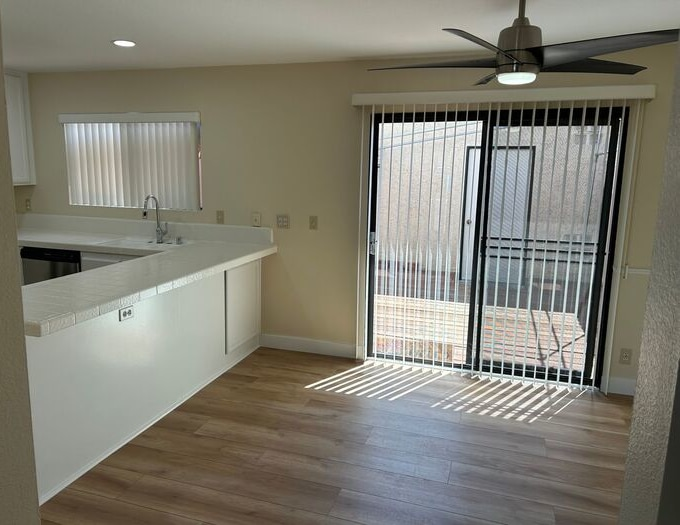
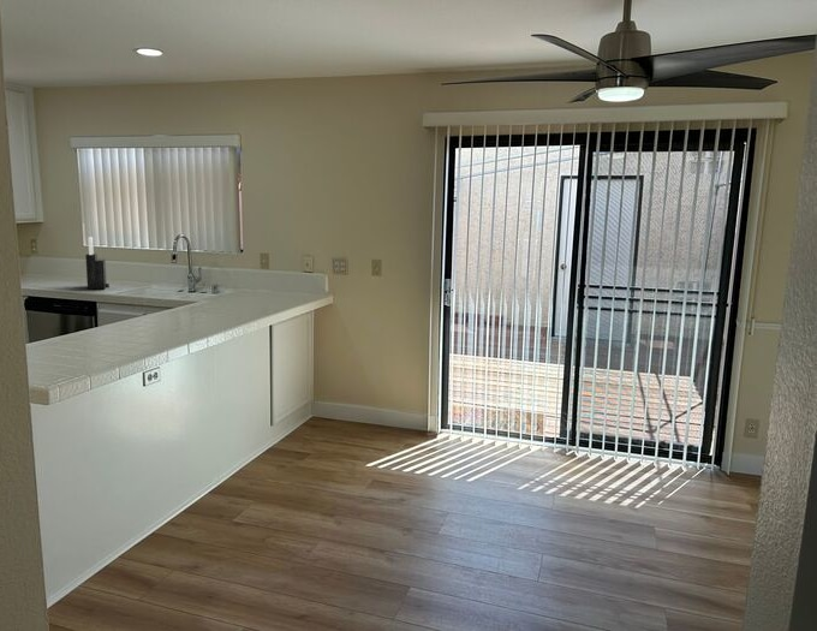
+ knife block (97, 262)
